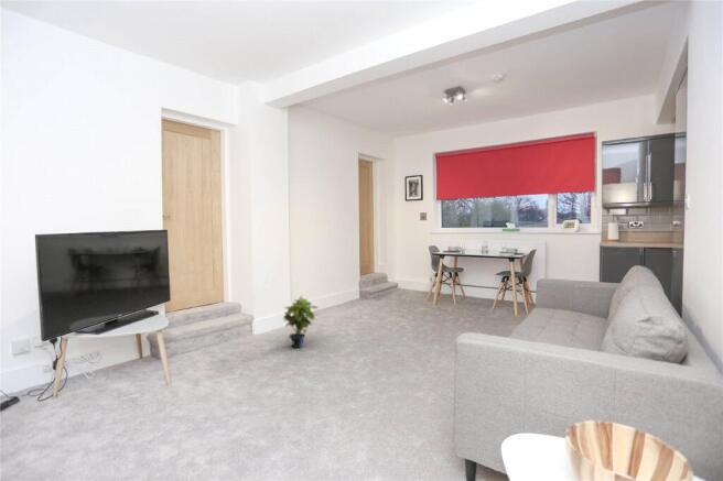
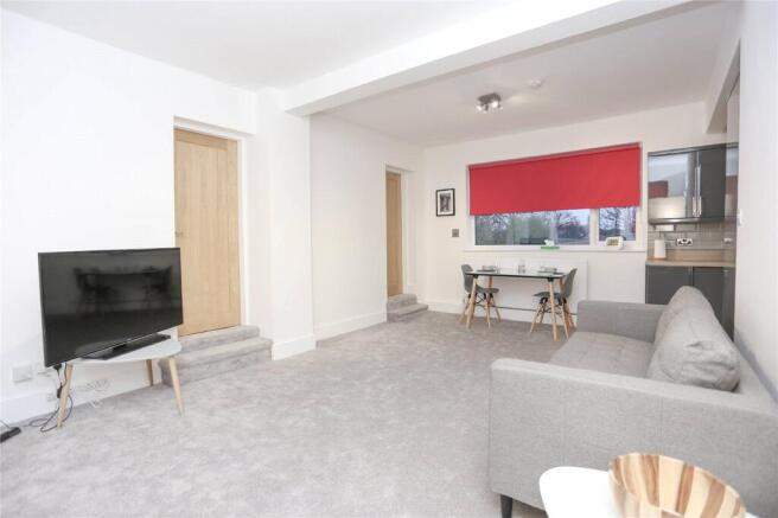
- potted plant (298, 320)
